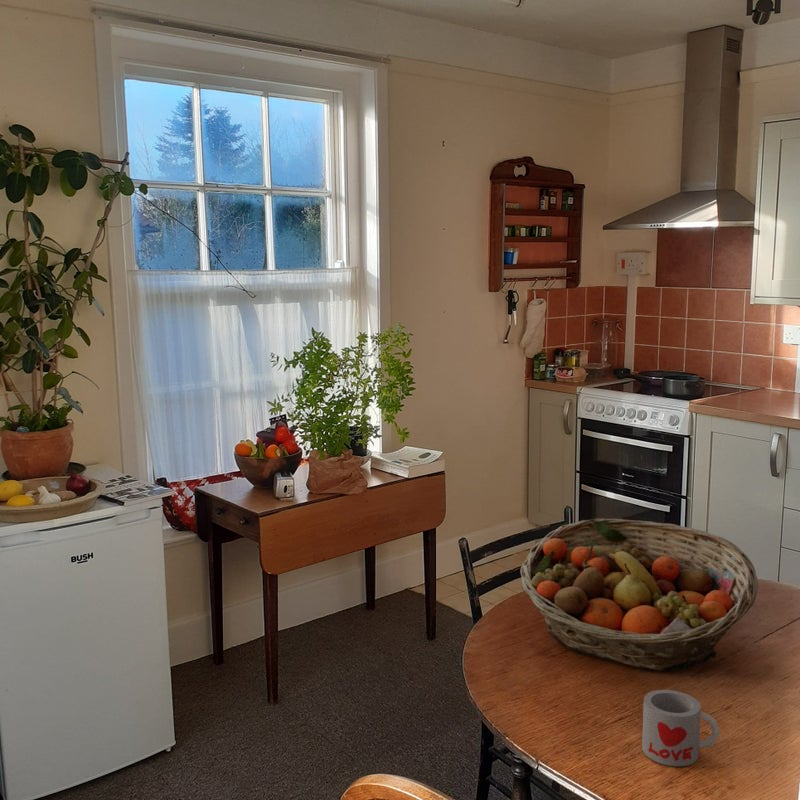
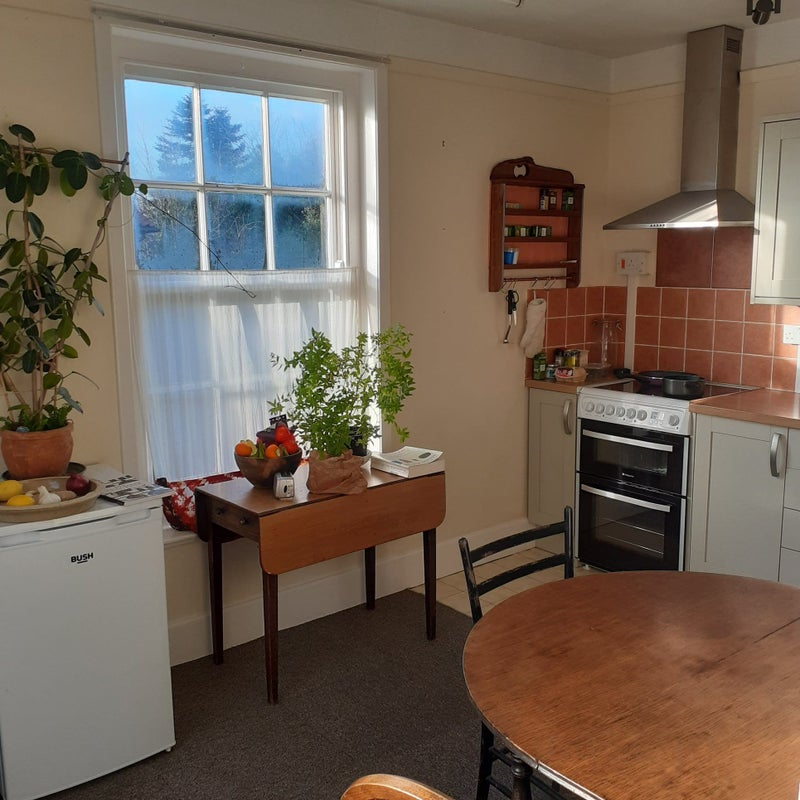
- fruit basket (633, 589)
- mug (680, 728)
